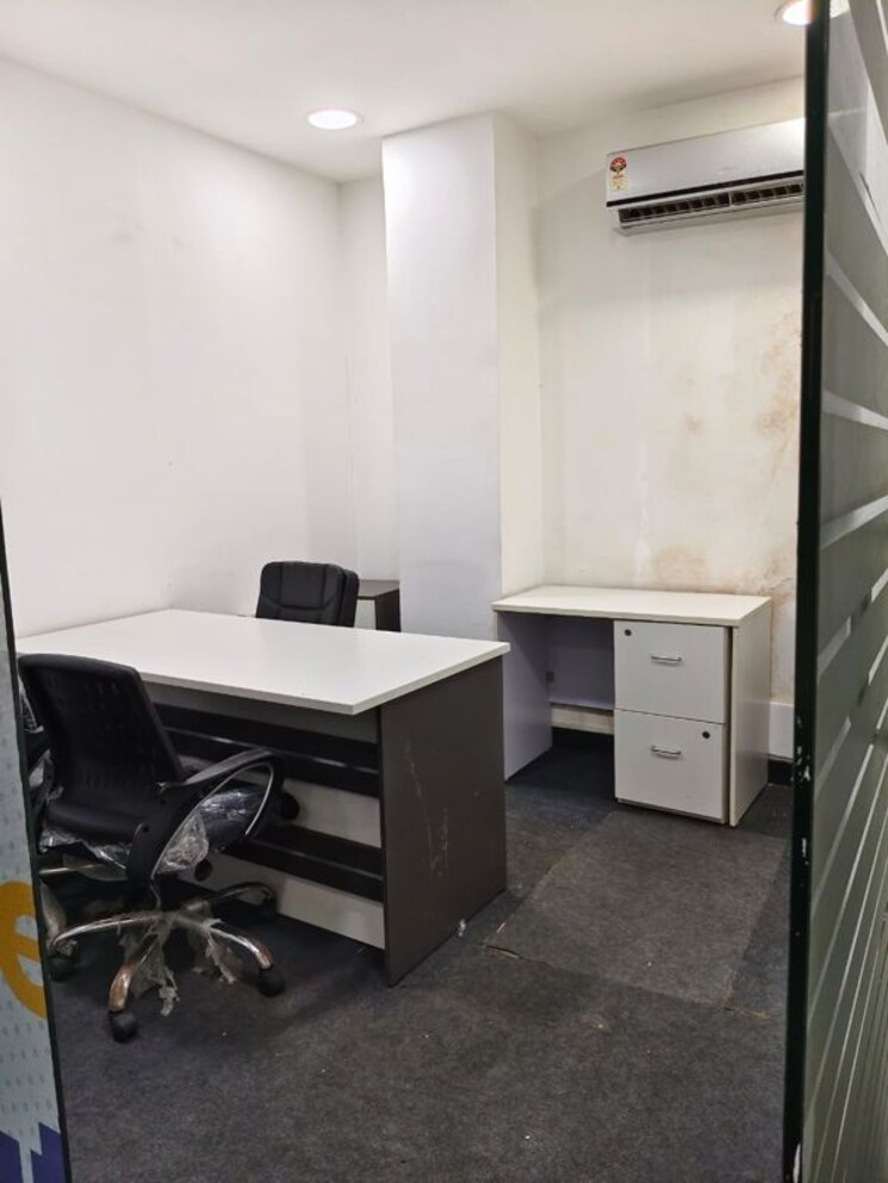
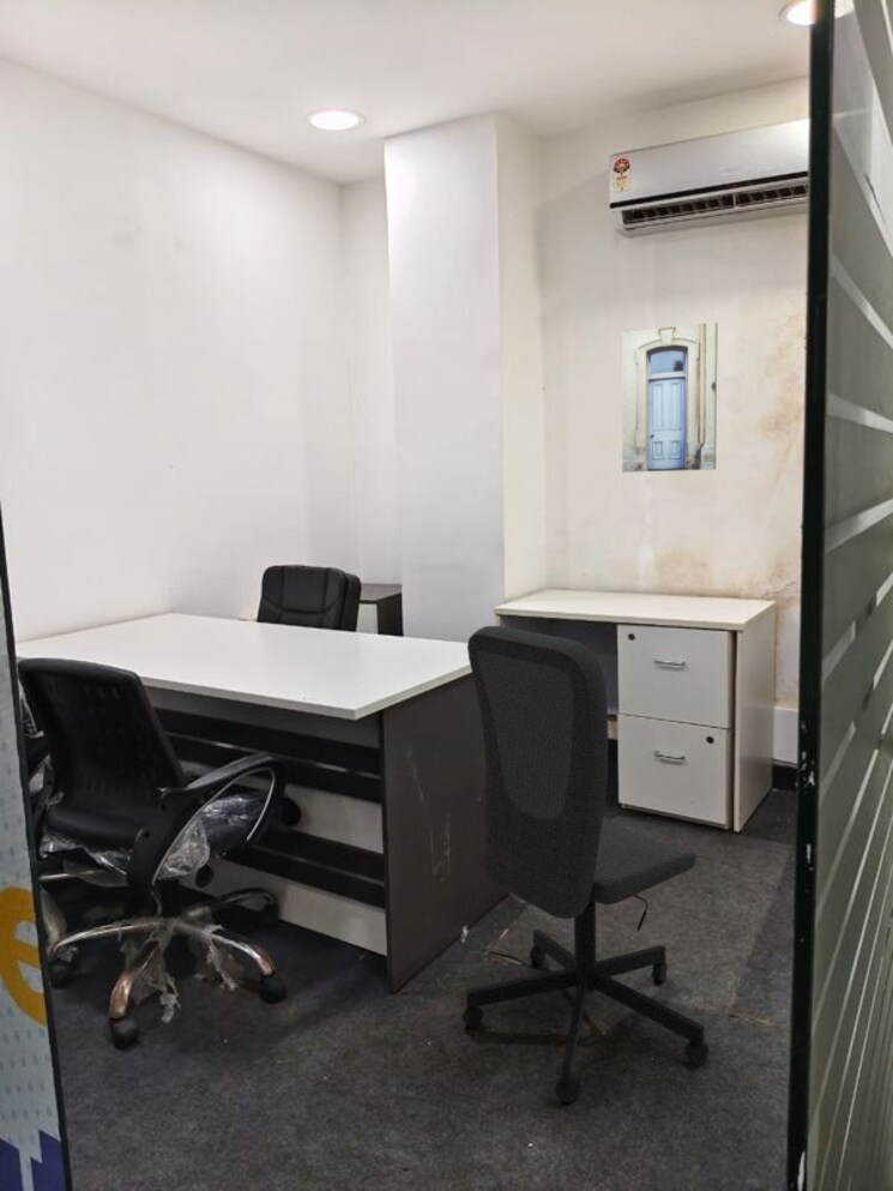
+ office chair (591, 825)
+ wall art (668, 399)
